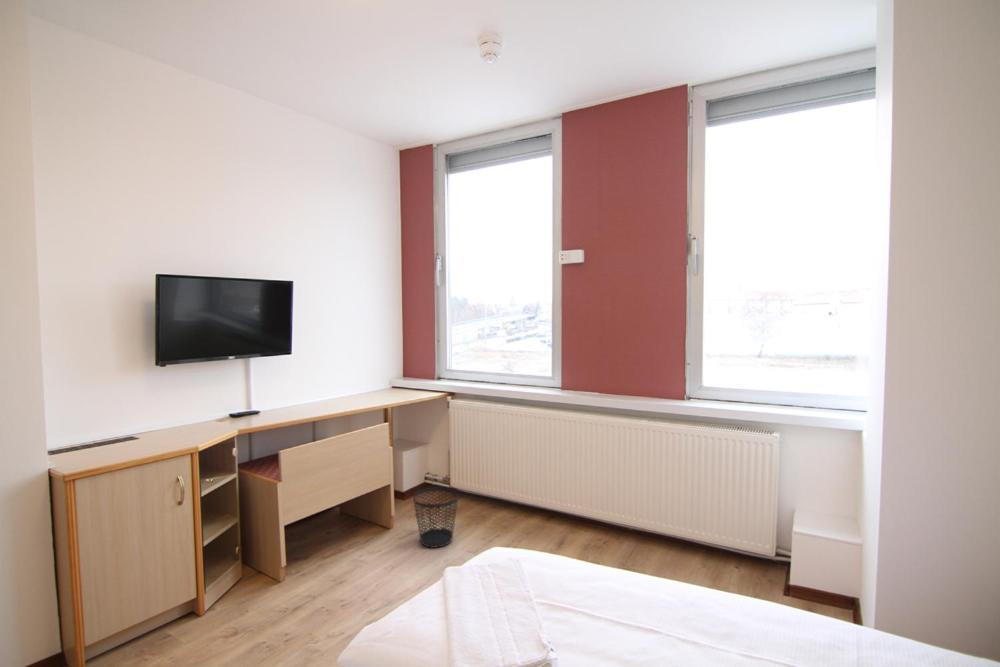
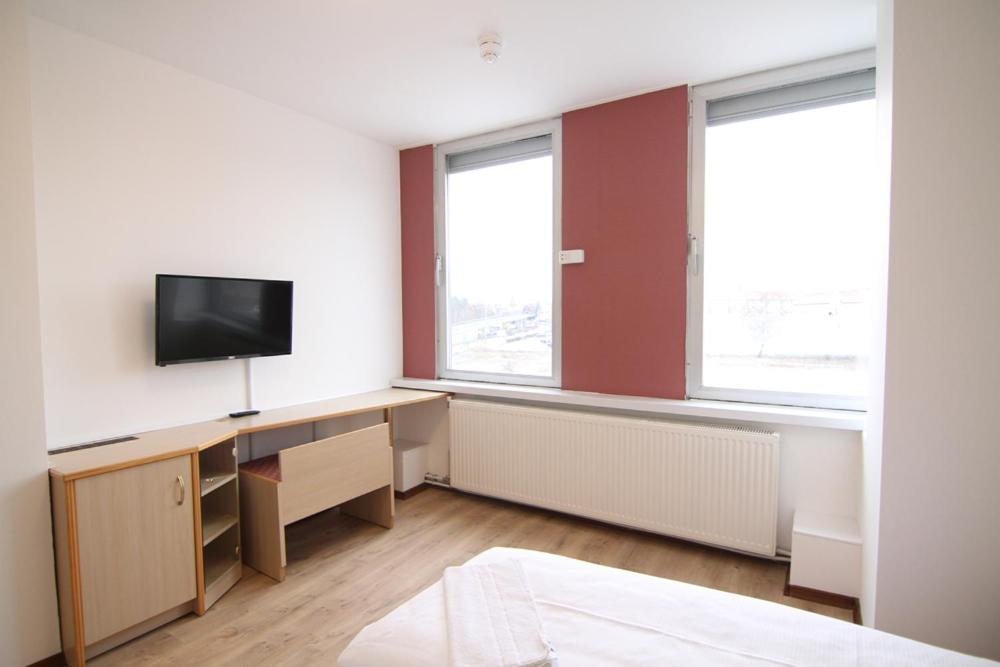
- wastebasket (436, 517)
